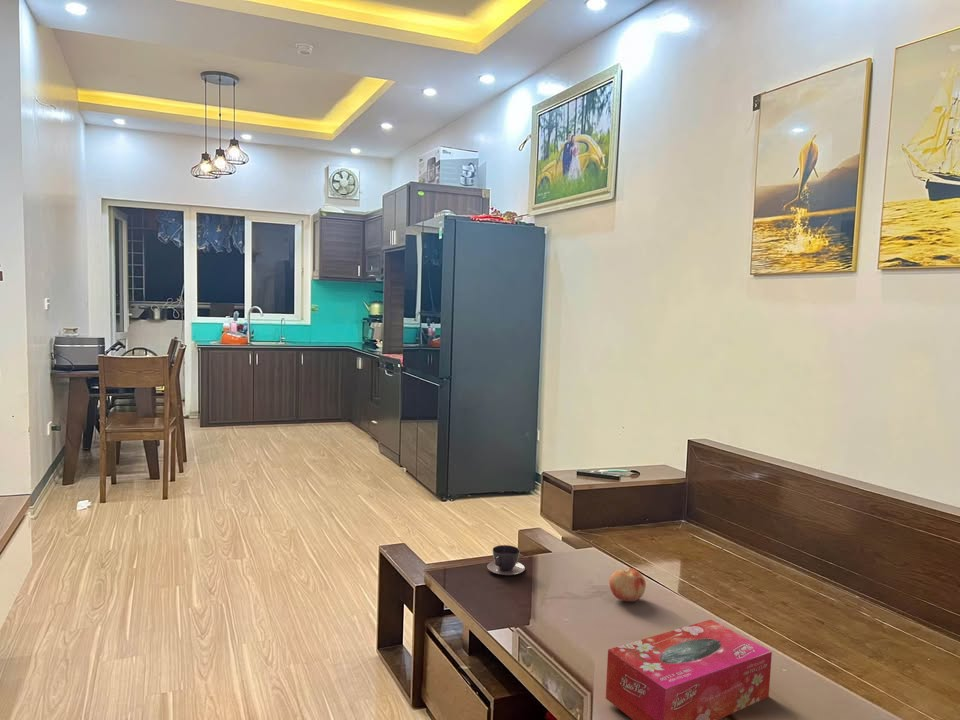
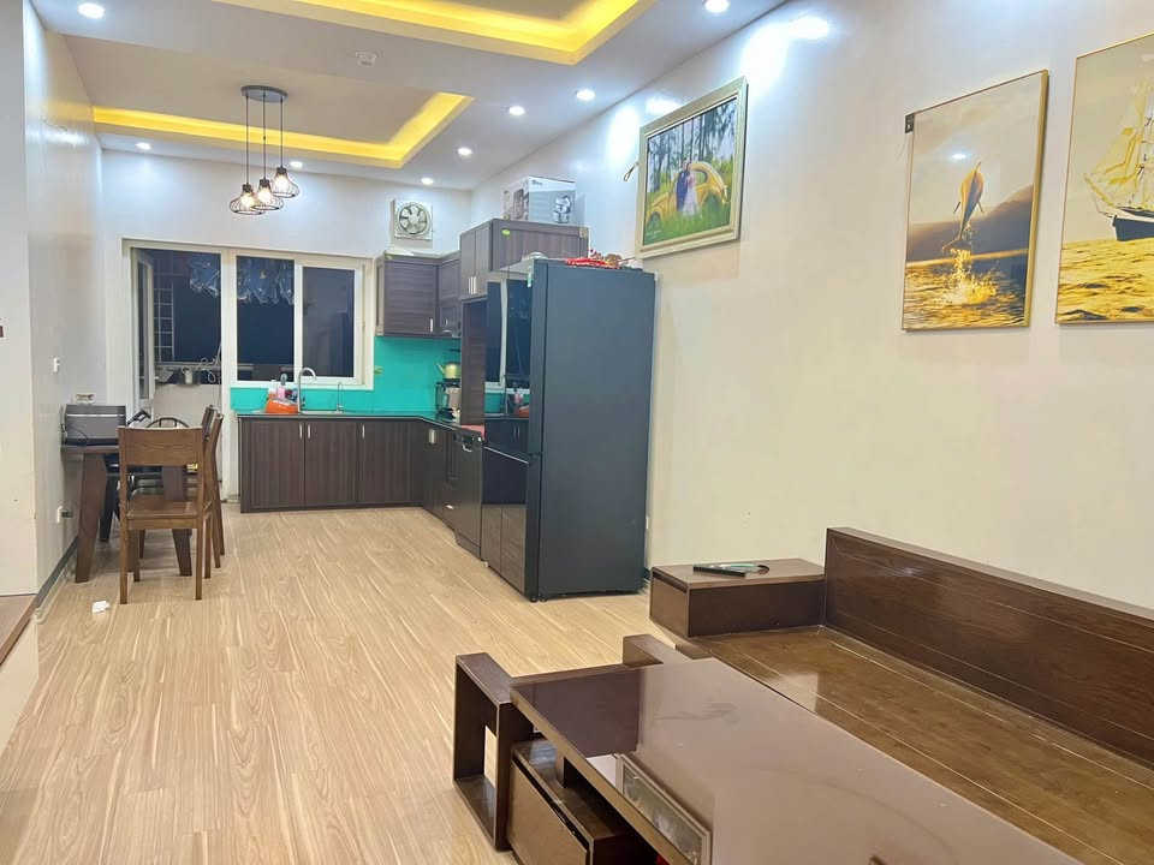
- tissue box (688, 674)
- teacup (505, 560)
- fruit (627, 584)
